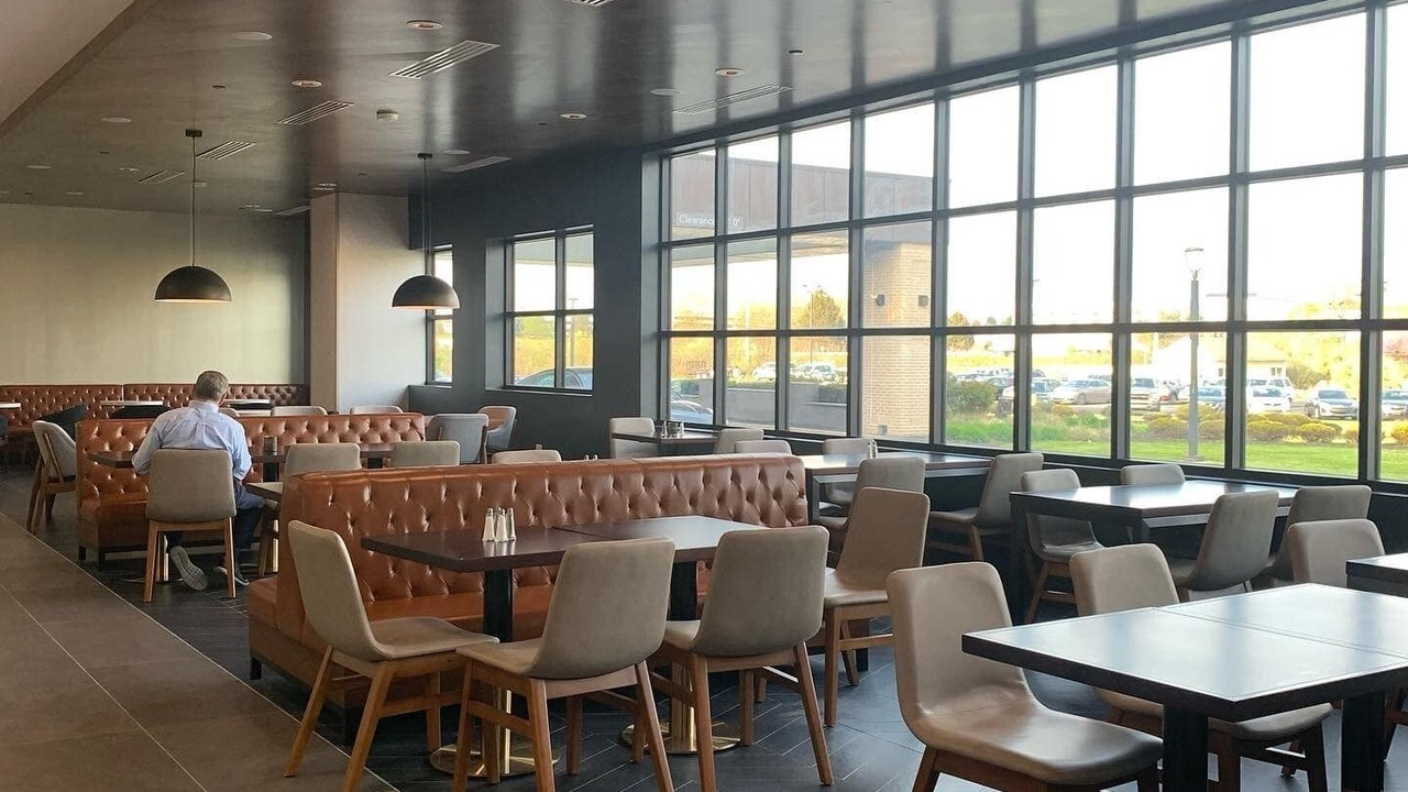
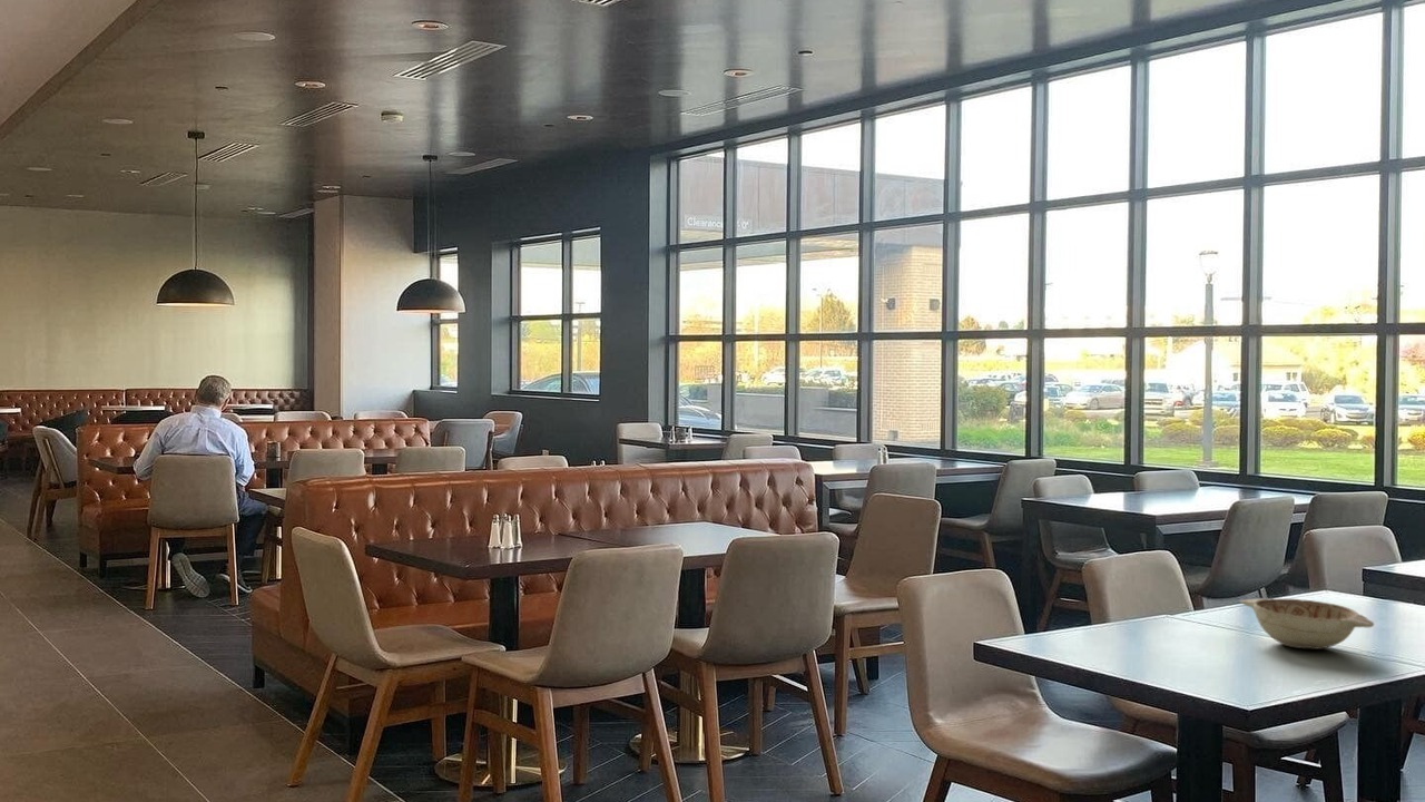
+ decorative bowl (1305, 625)
